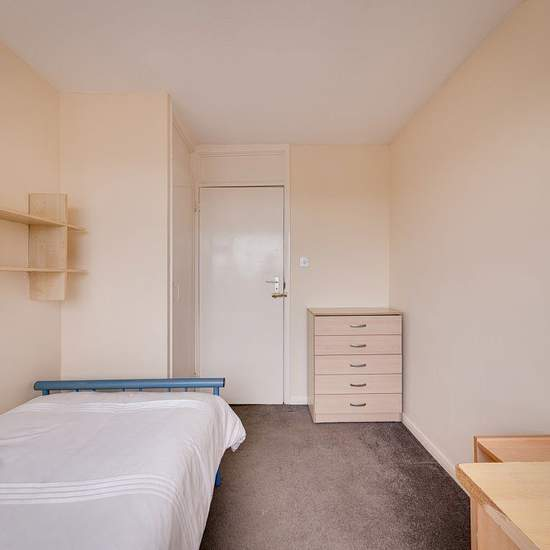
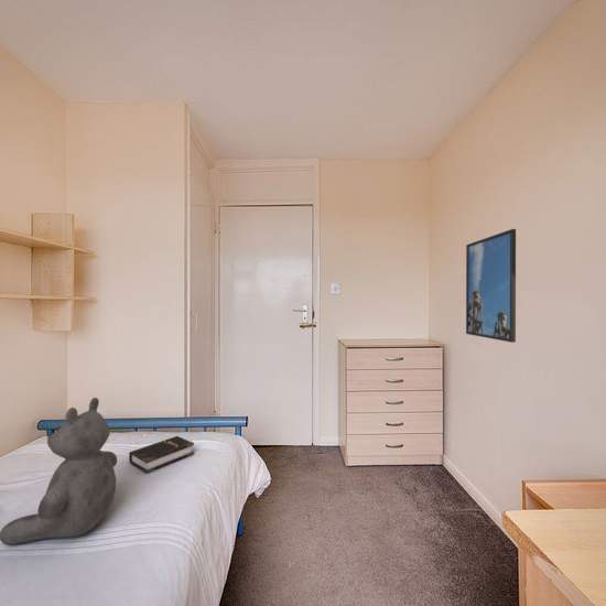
+ teddy bear (64, 464)
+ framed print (487, 288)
+ hardback book (162, 452)
